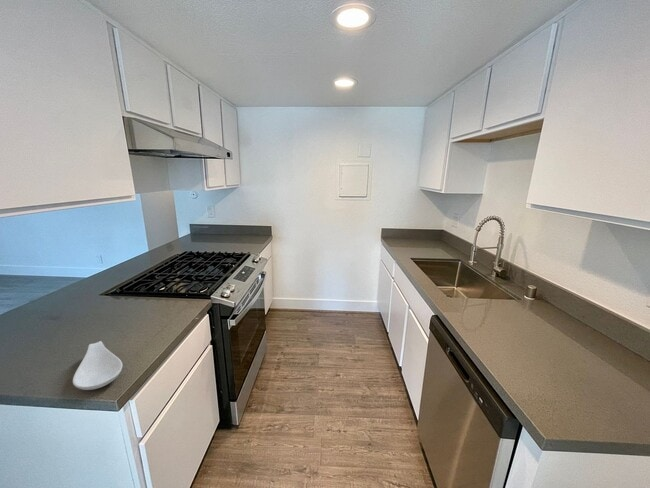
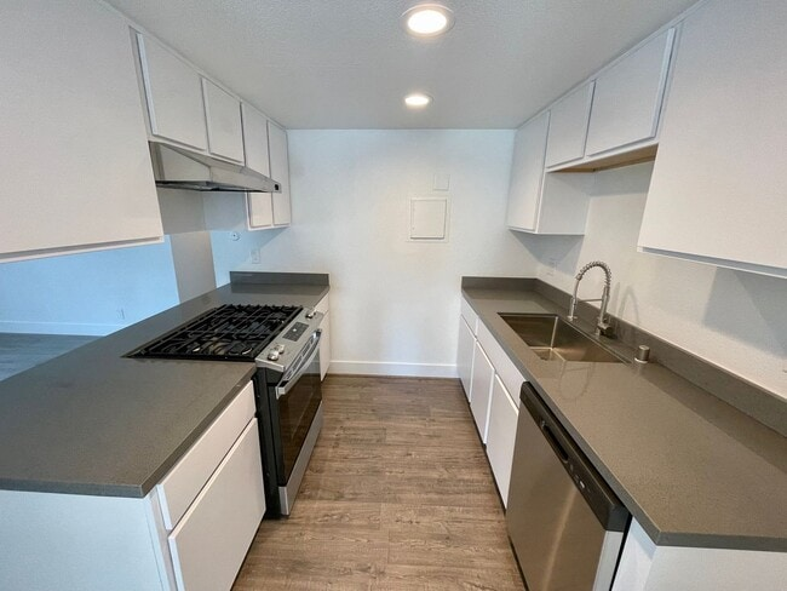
- spoon rest (97, 362)
